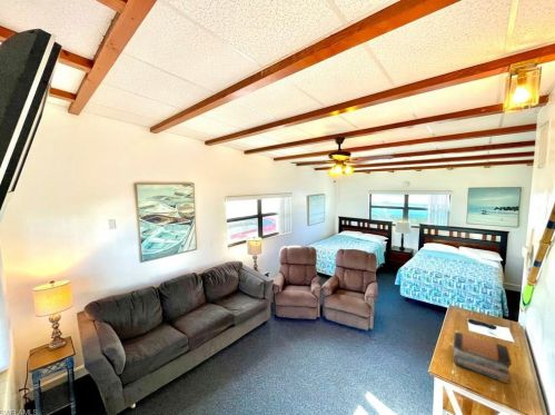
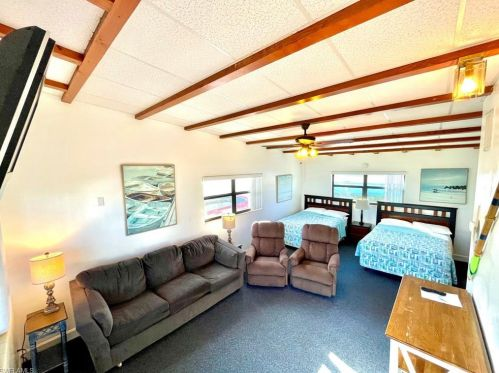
- book stack (479, 355)
